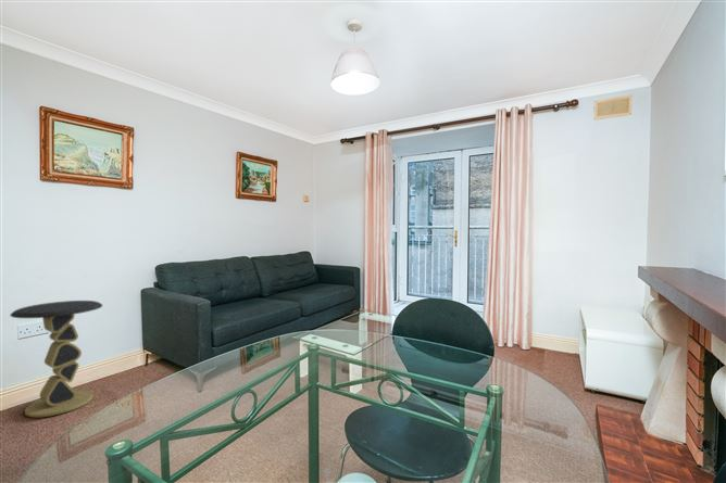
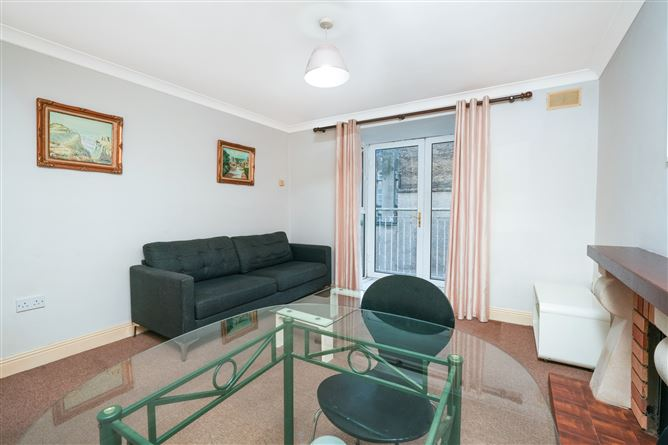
- side table (60, 355)
